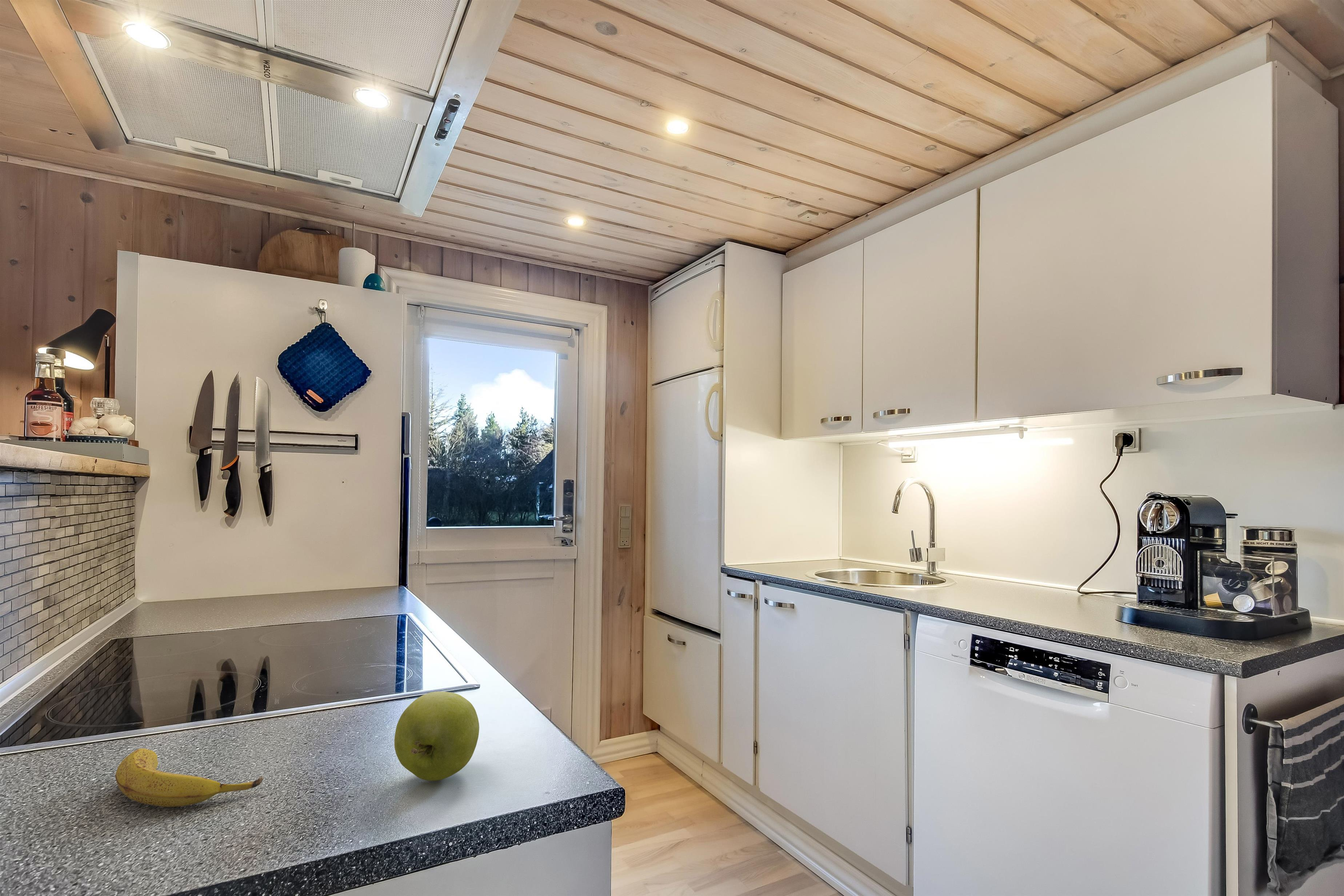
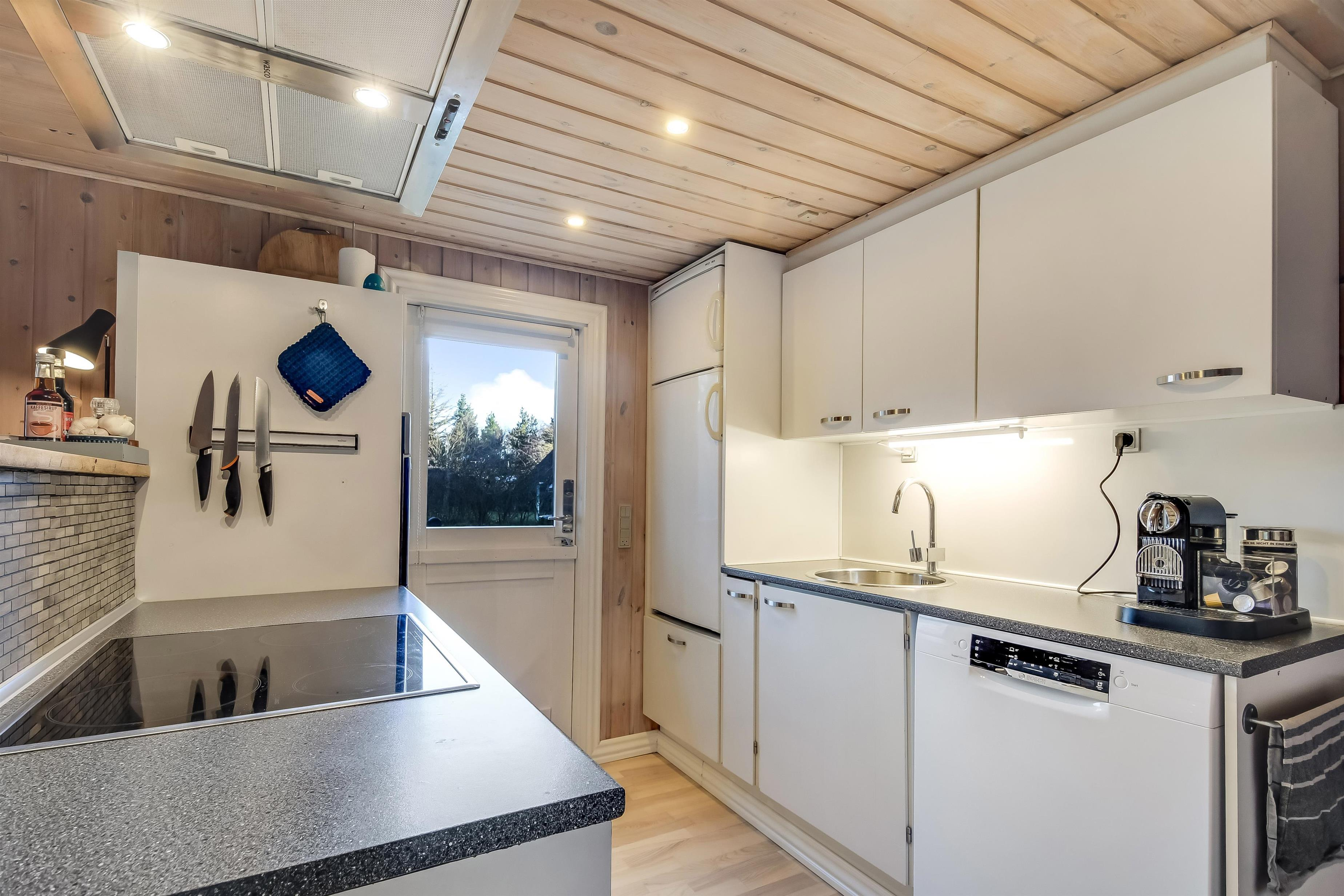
- apple (438, 735)
- banana (182, 775)
